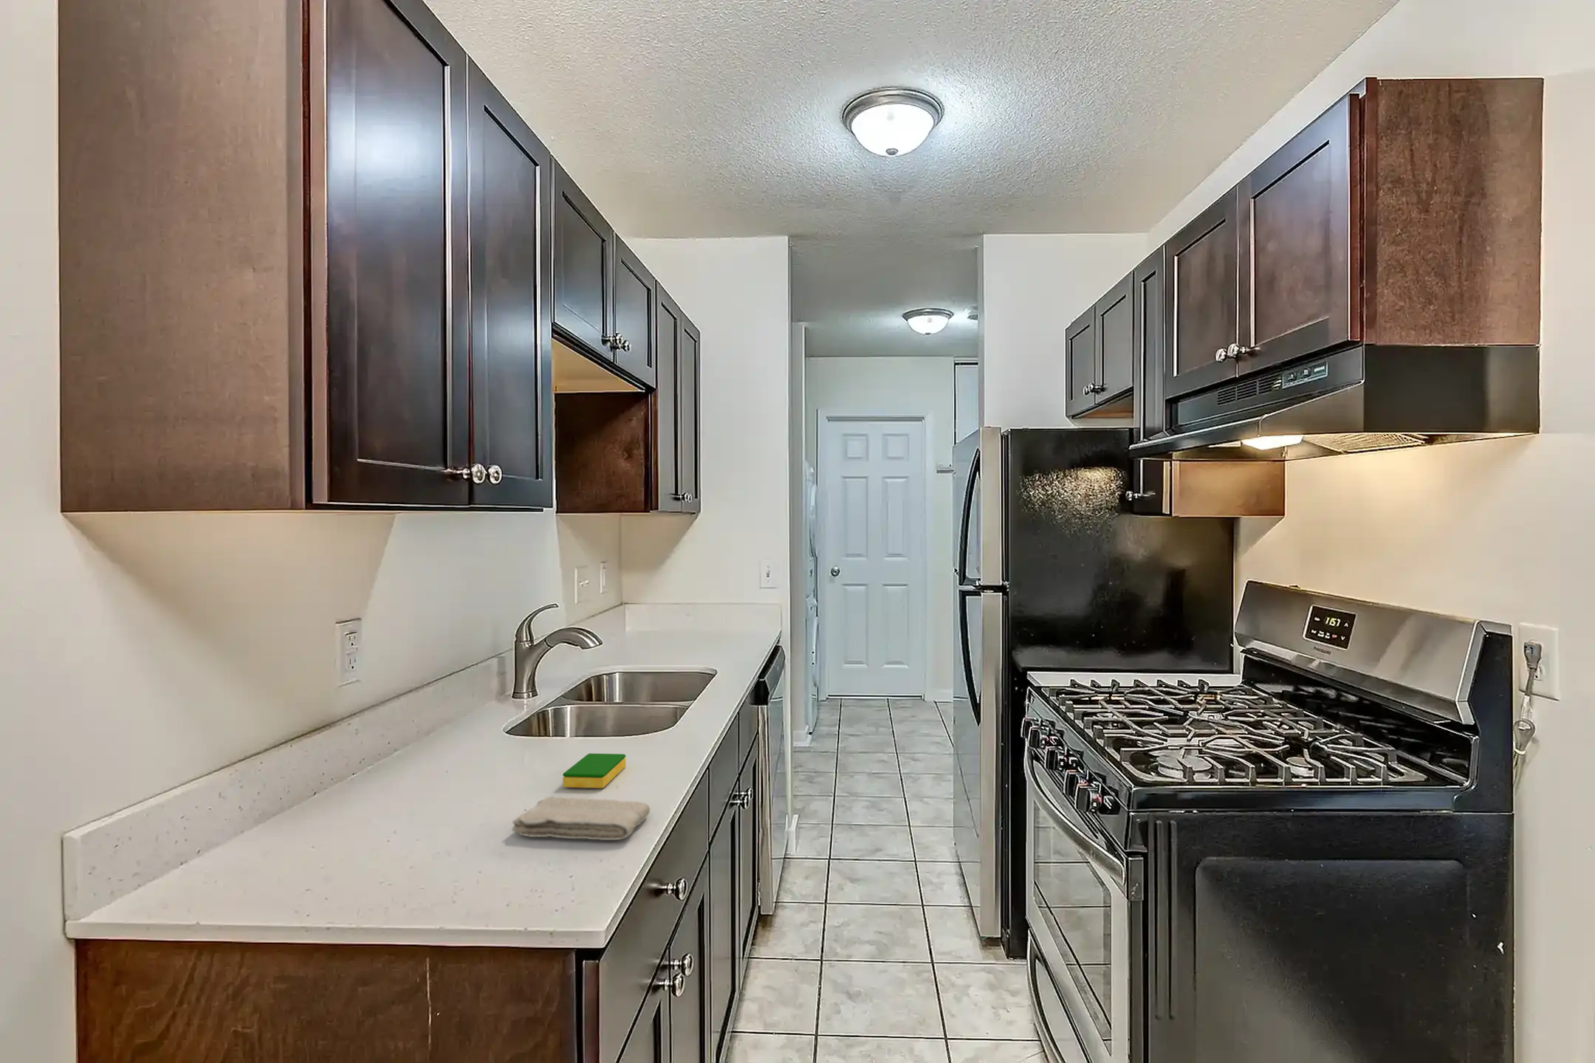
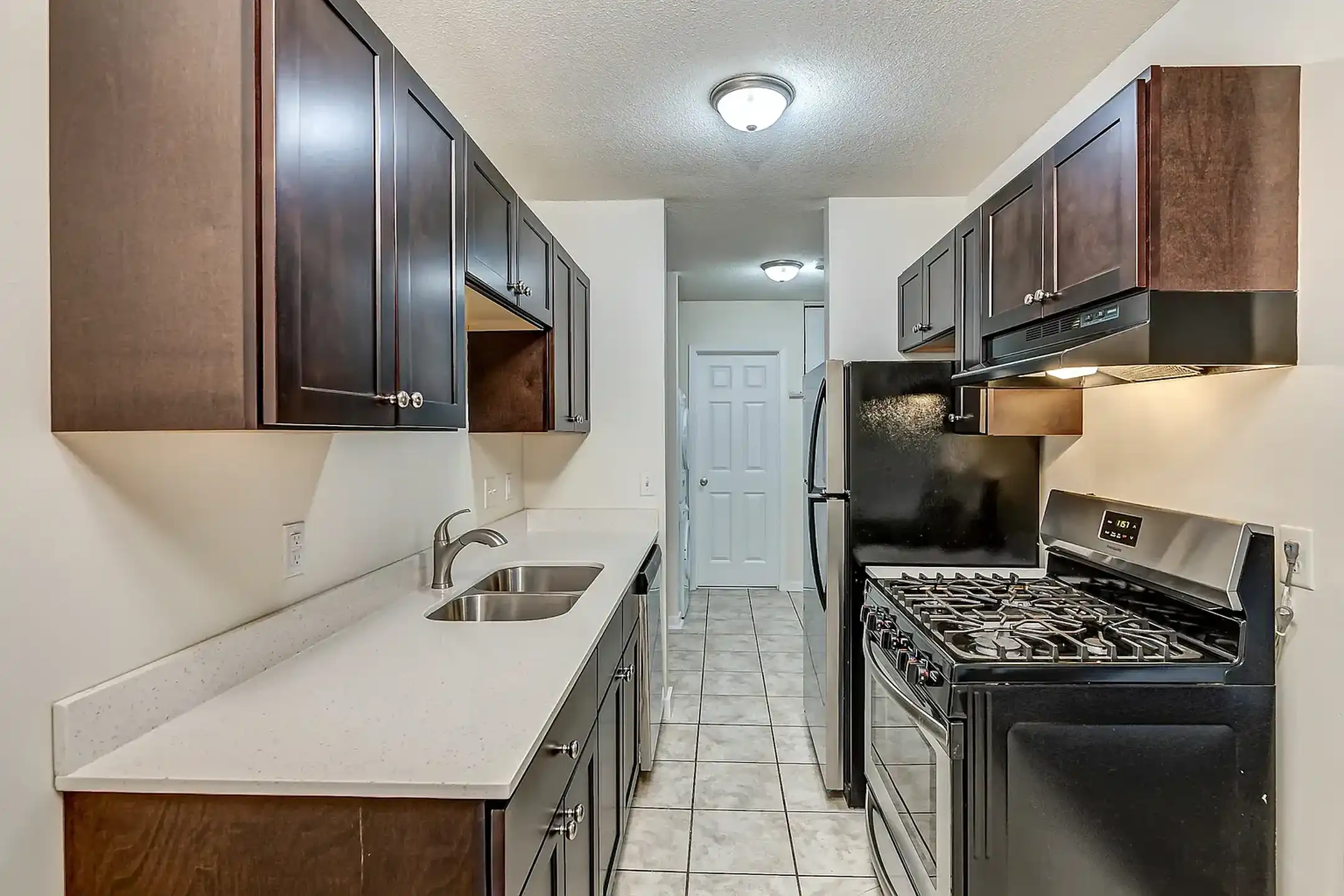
- dish sponge (596, 770)
- washcloth (583, 816)
